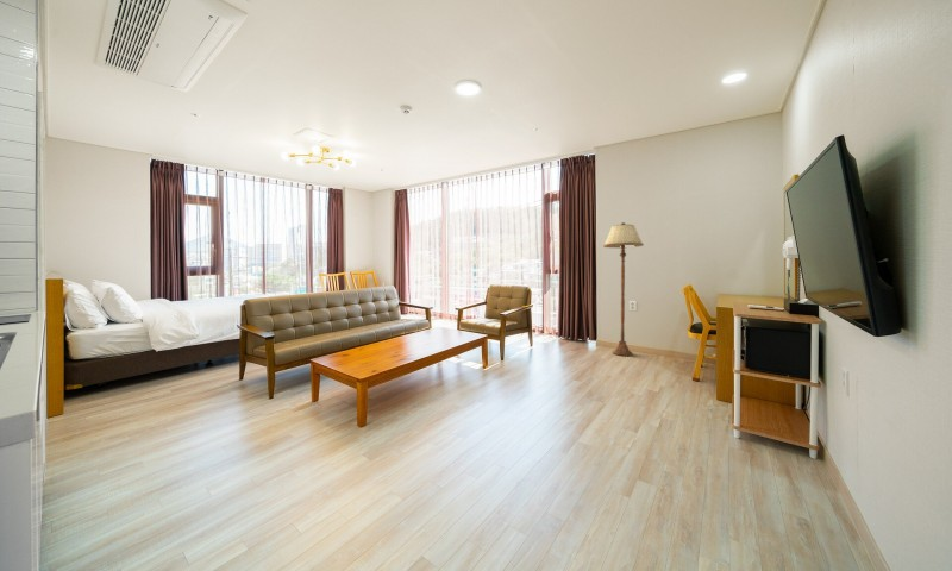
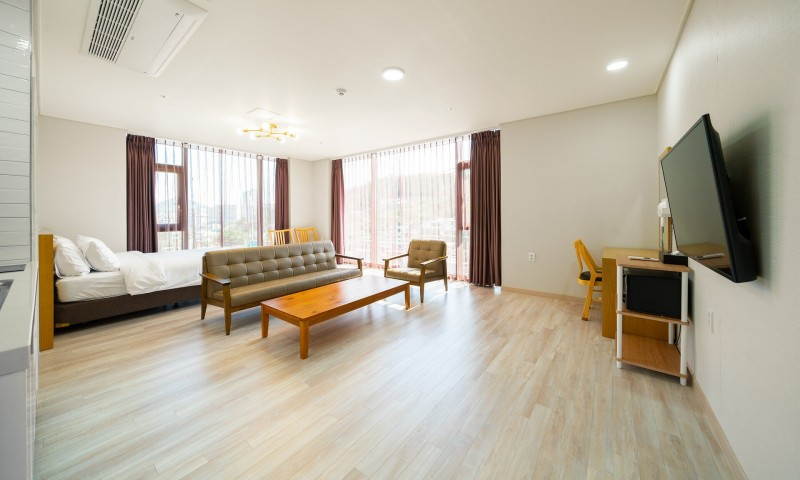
- floor lamp (622, 288)
